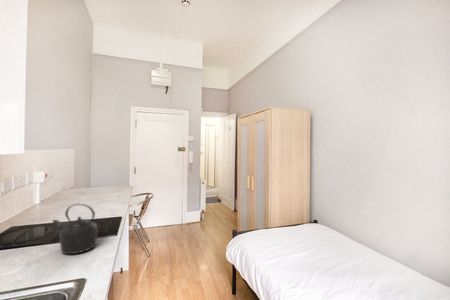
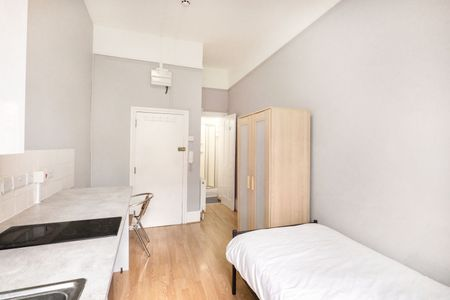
- kettle (72, 225)
